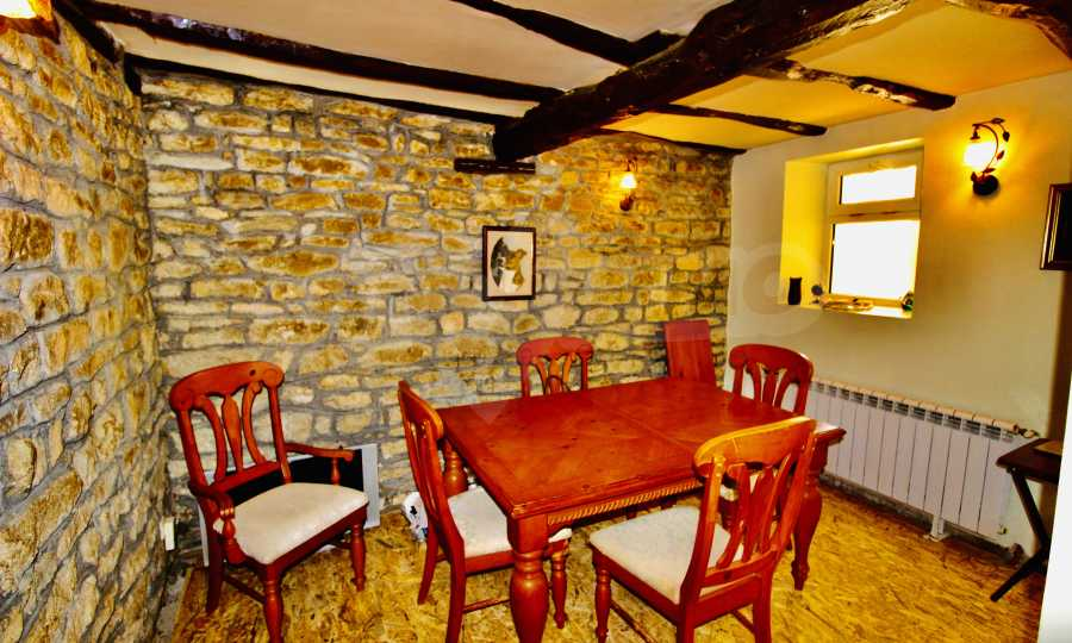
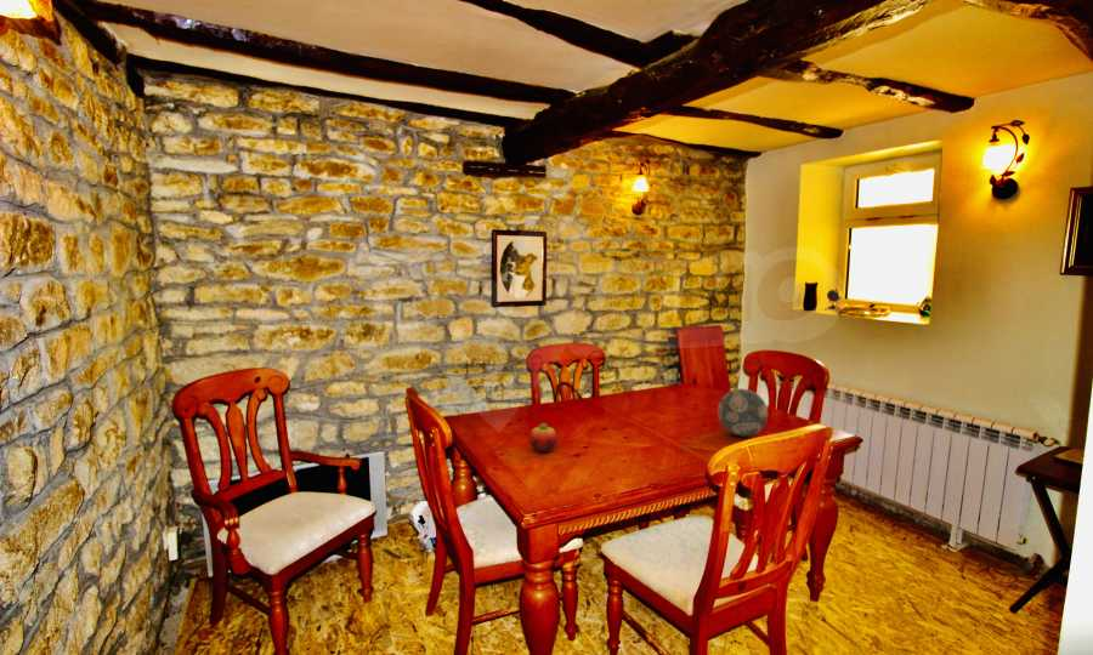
+ decorative ball (742, 411)
+ fruit (543, 437)
